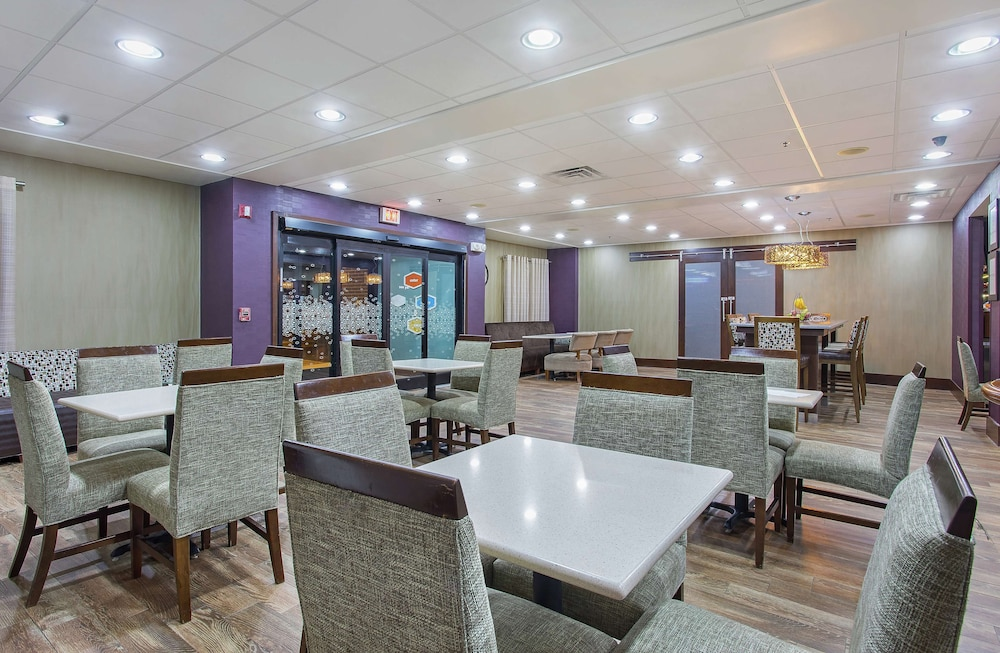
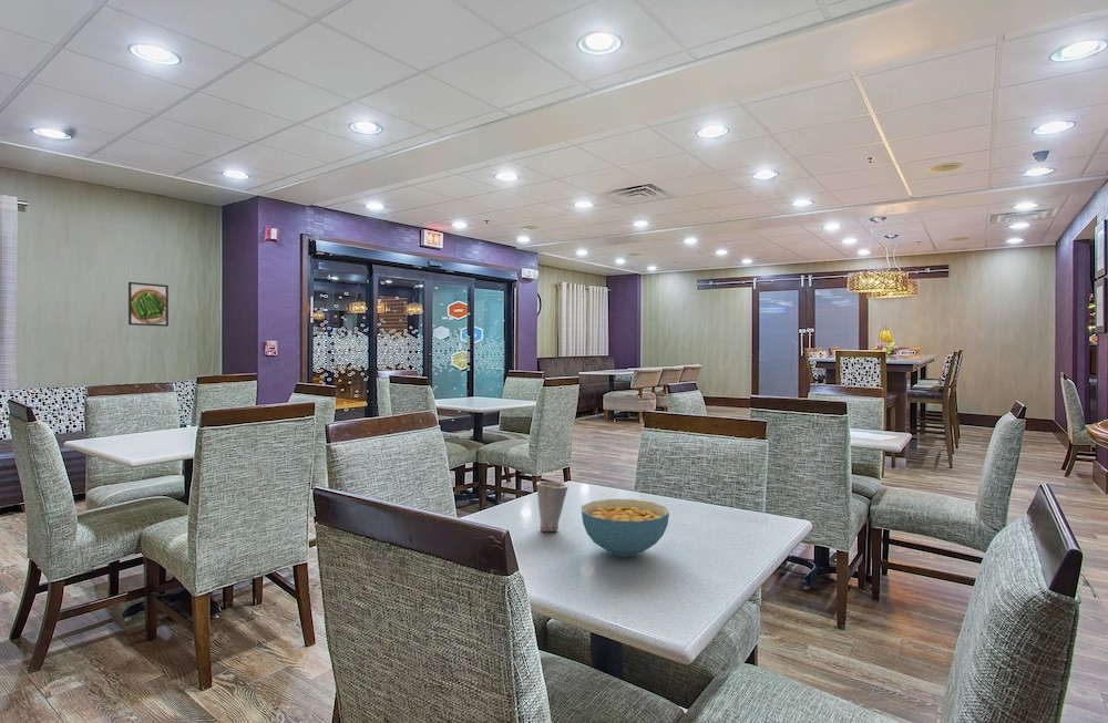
+ cereal bowl (624, 530)
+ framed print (148, 304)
+ cup (552, 506)
